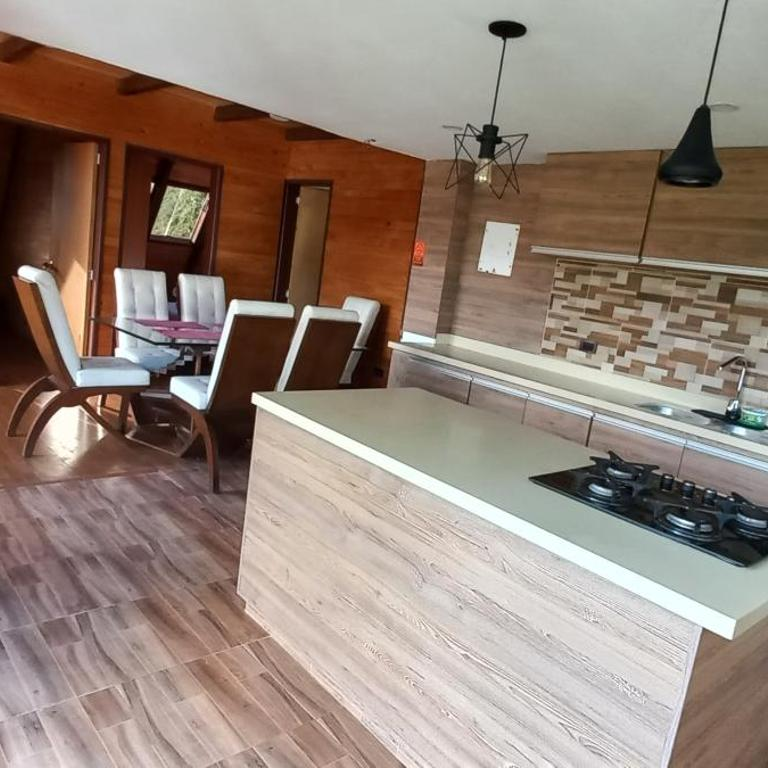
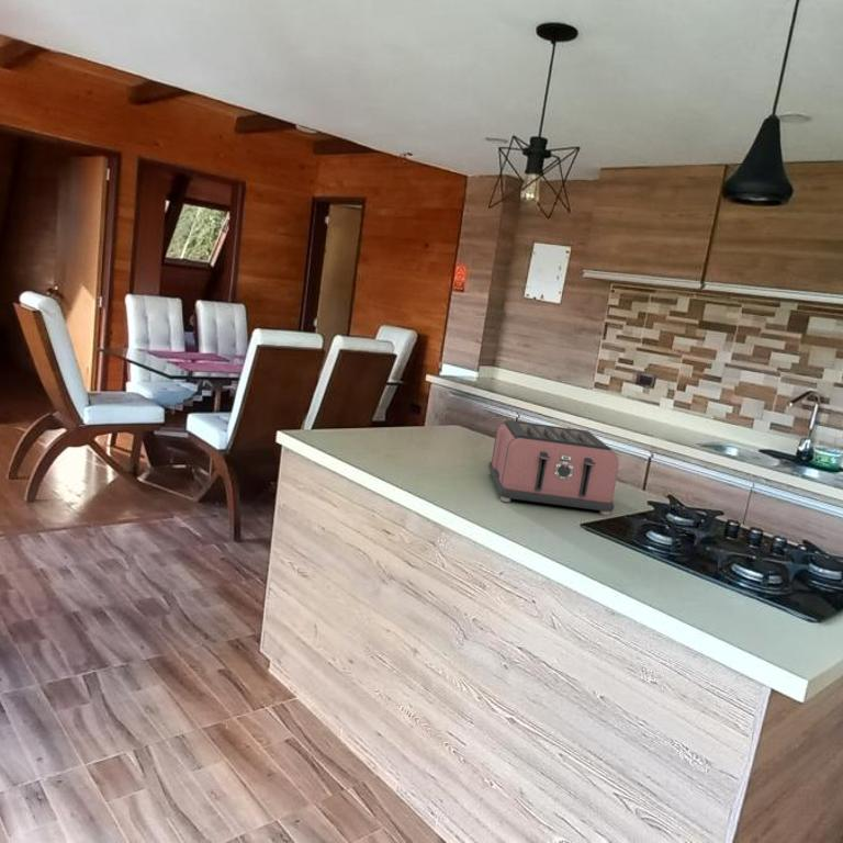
+ toaster (551, 464)
